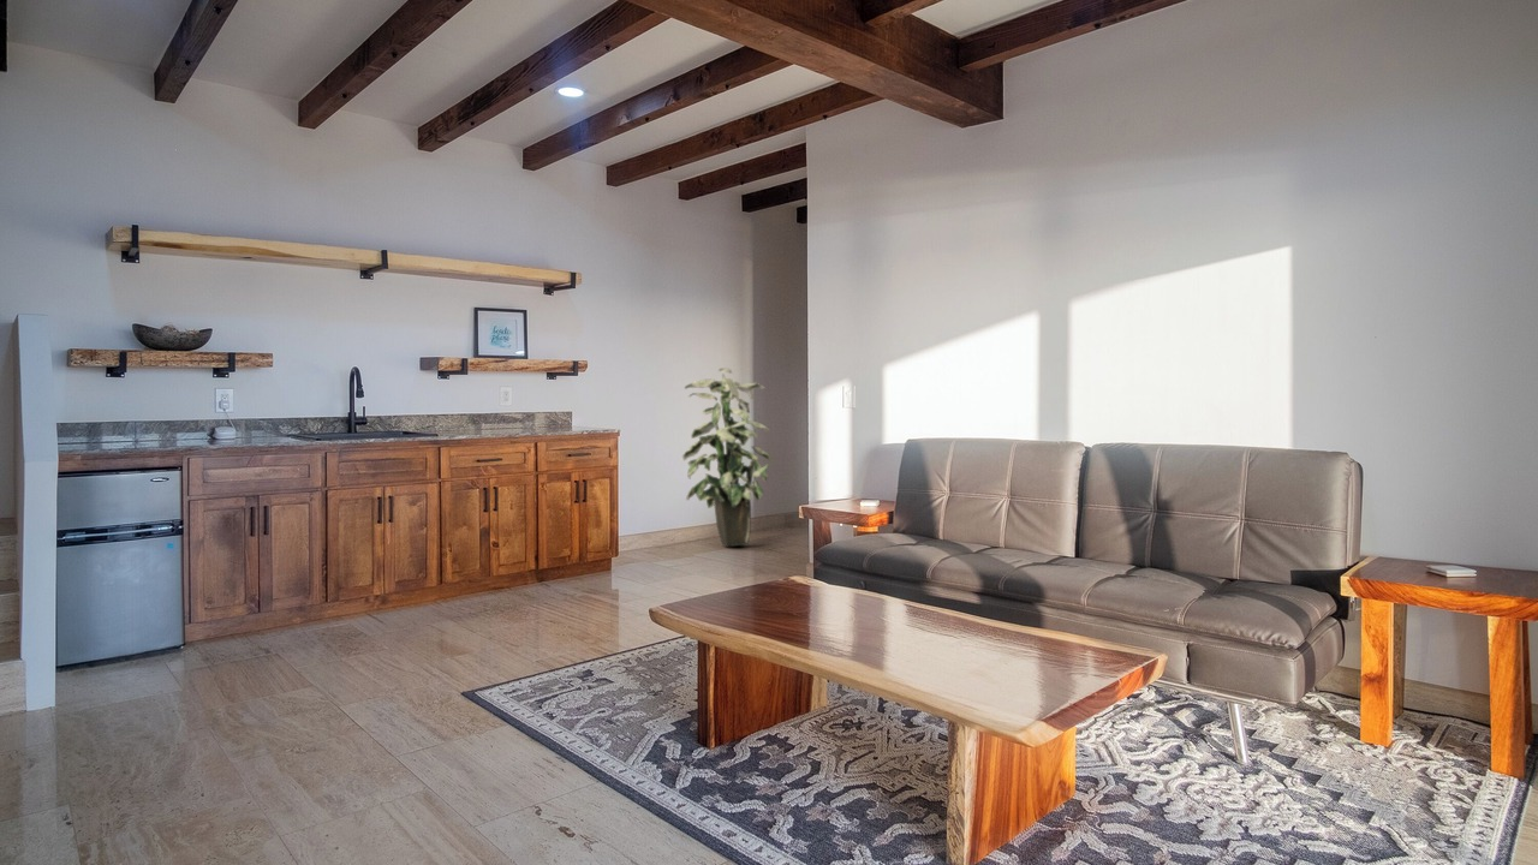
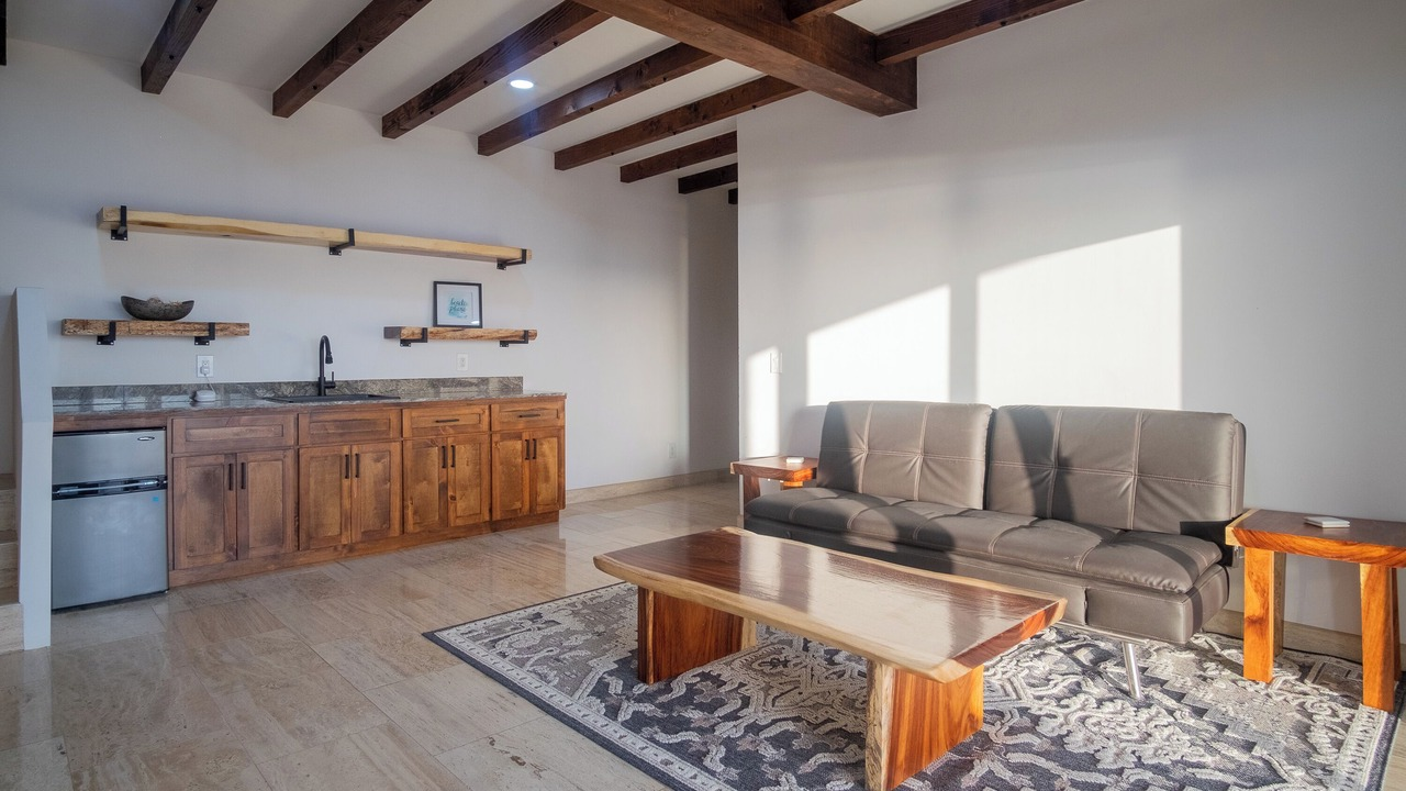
- indoor plant (726, 457)
